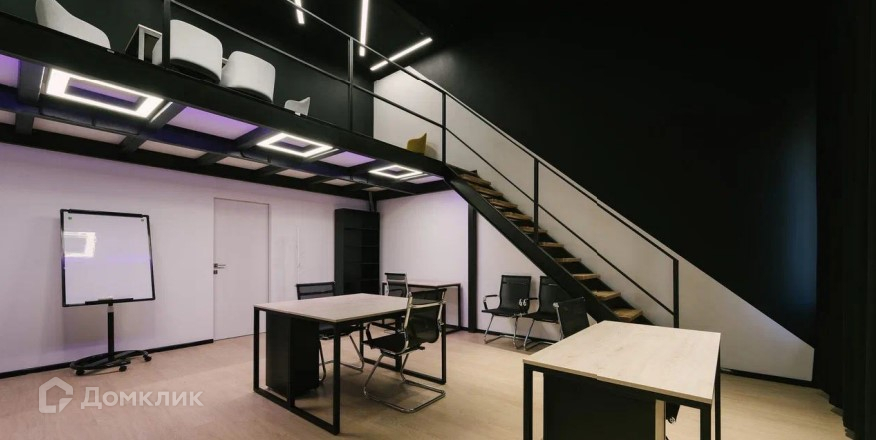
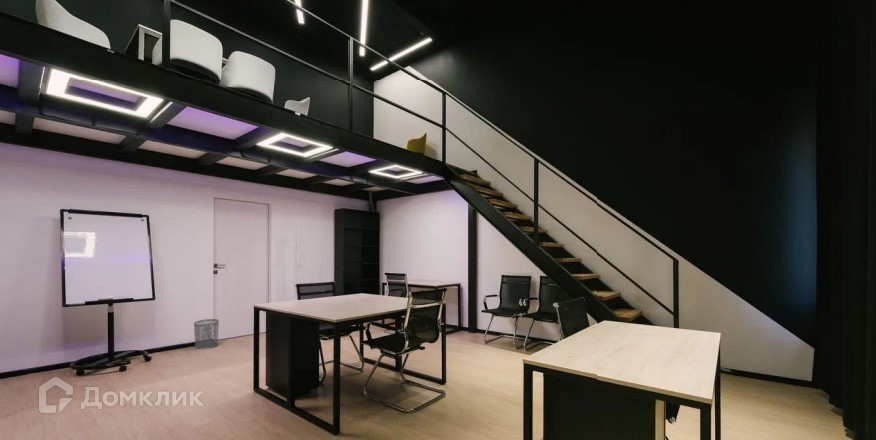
+ waste bin (206, 334)
